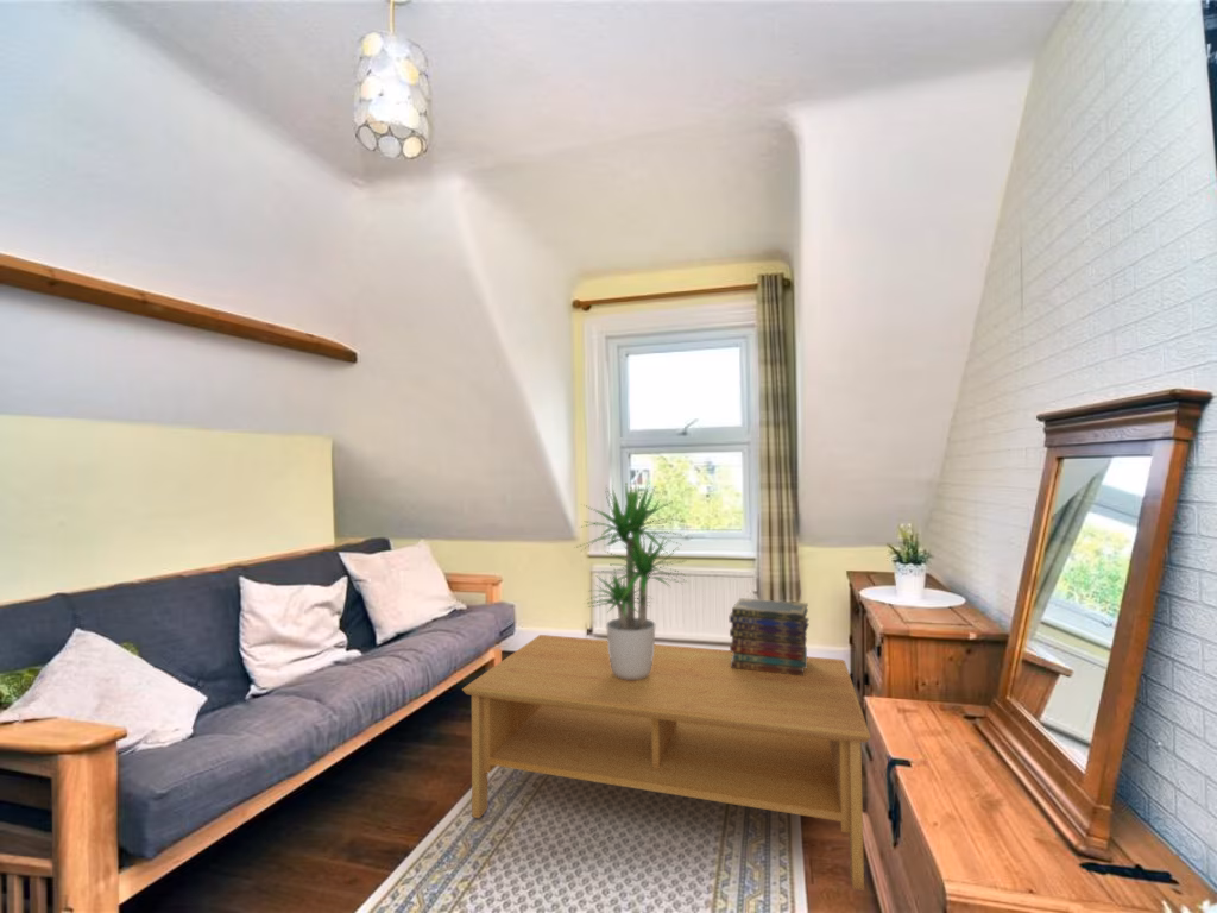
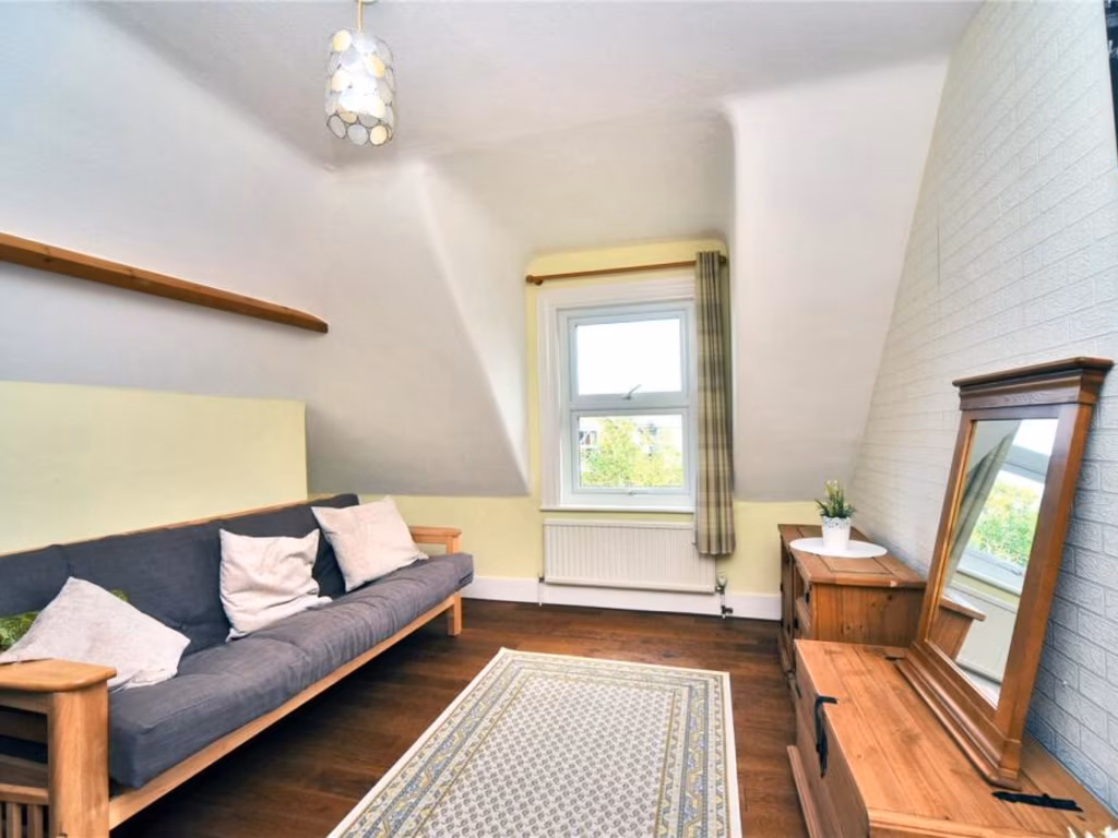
- coffee table (664, 733)
- book stack (769, 634)
- potted plant (636, 575)
